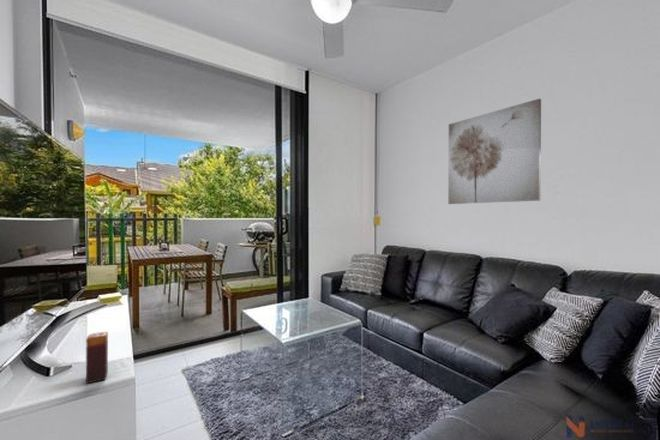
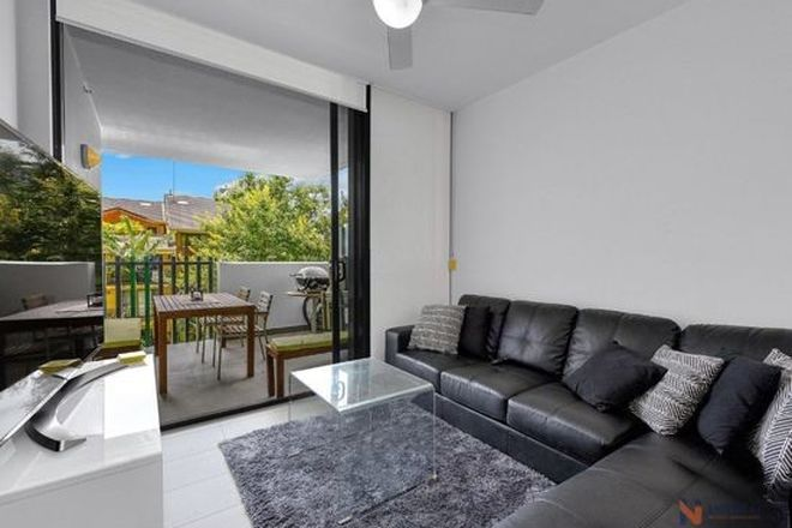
- candle (97, 356)
- wall art (489, 157)
